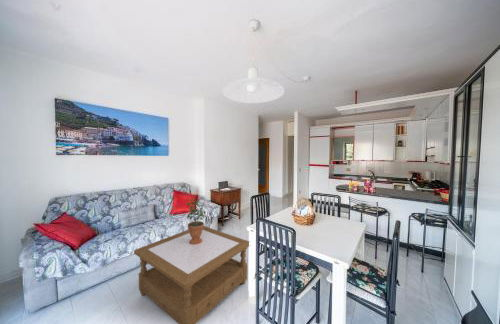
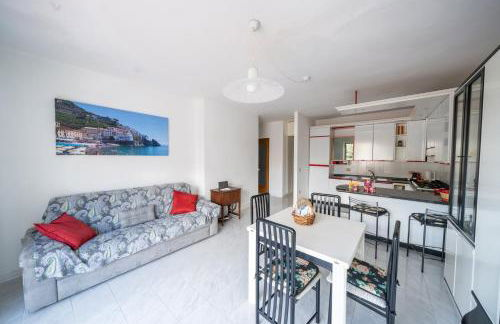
- potted plant (196, 219)
- coffee table (195, 267)
